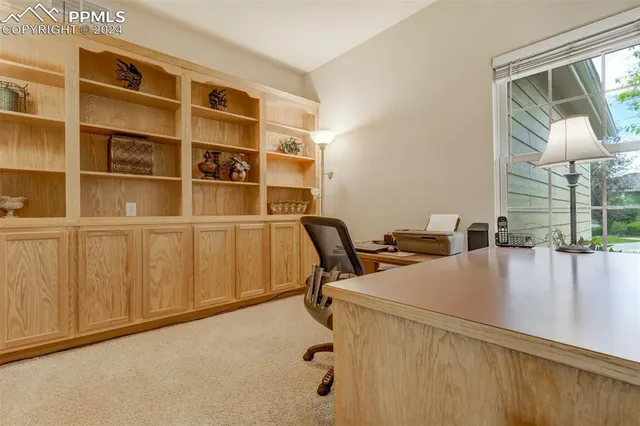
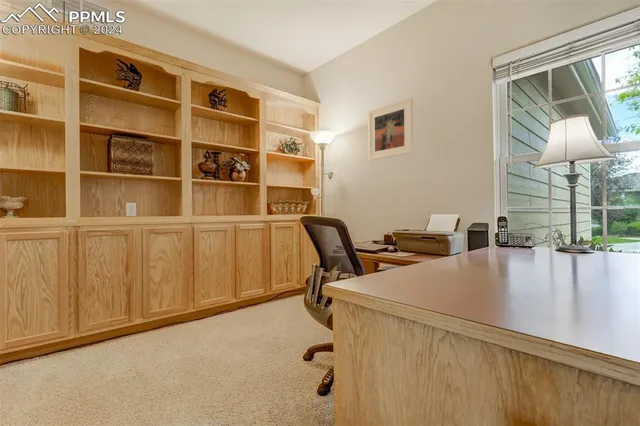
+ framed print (389, 131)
